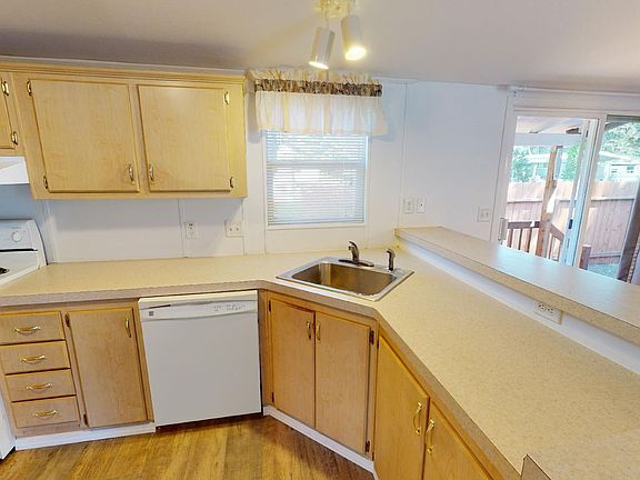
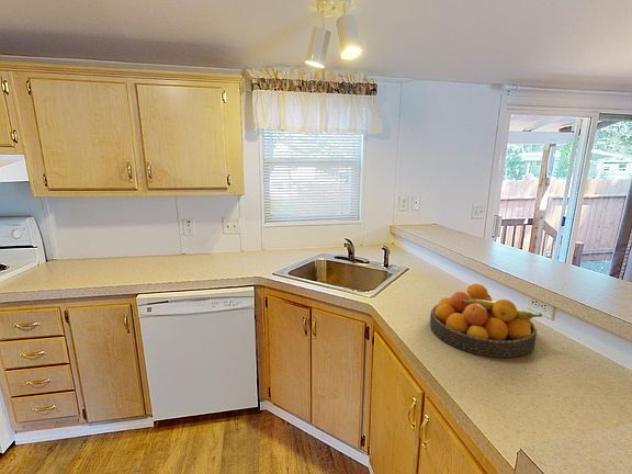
+ fruit bowl (481, 313)
